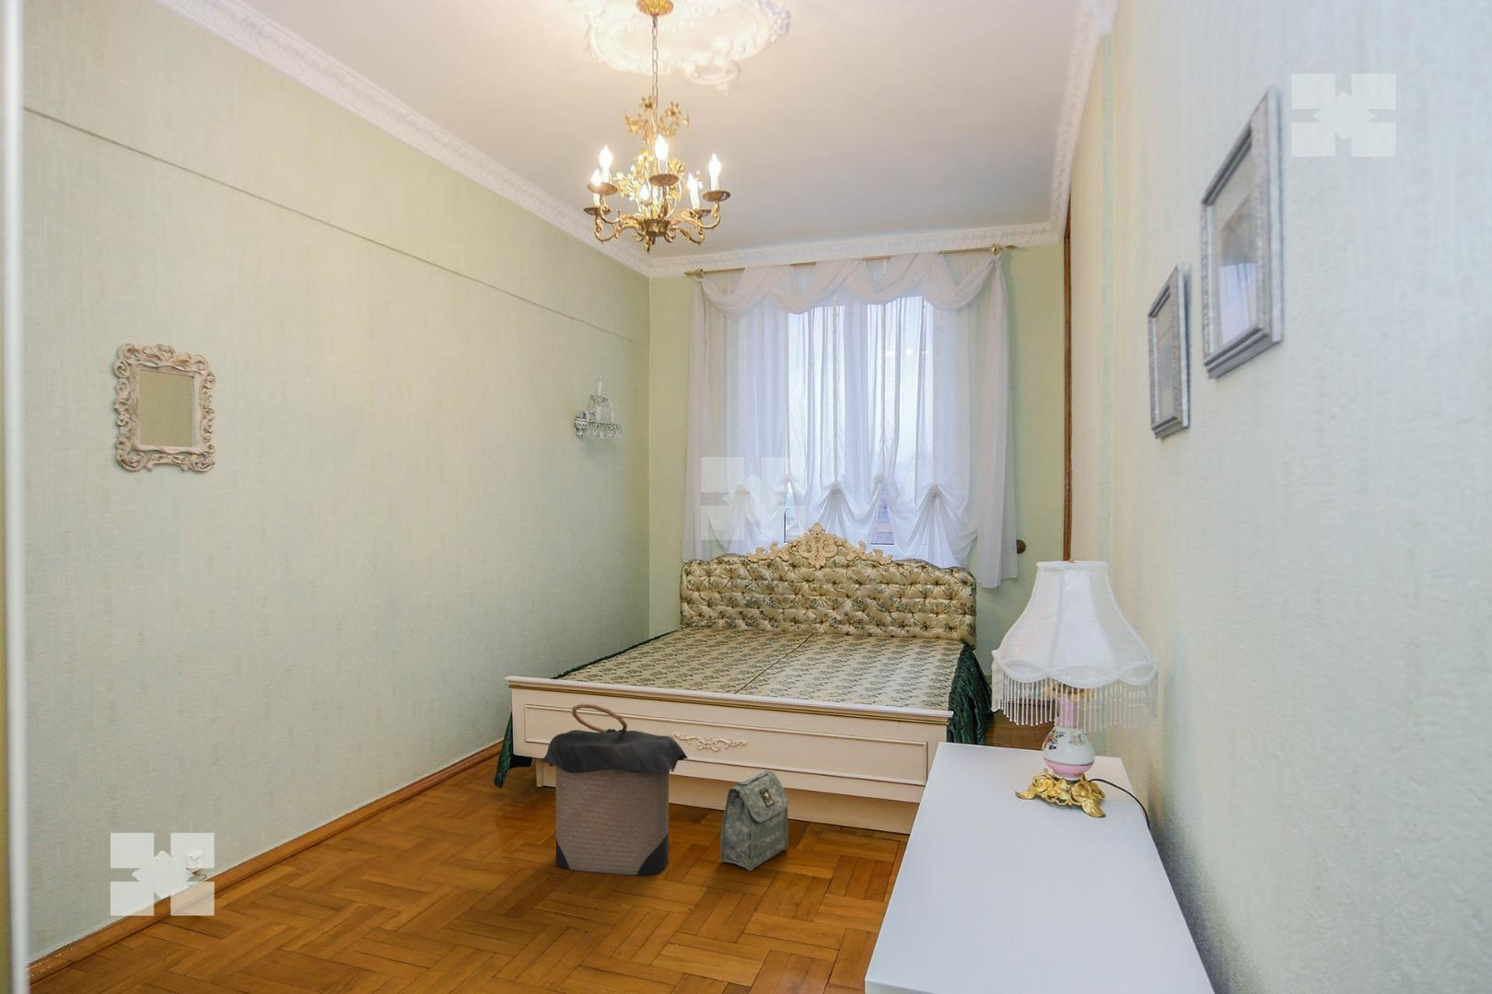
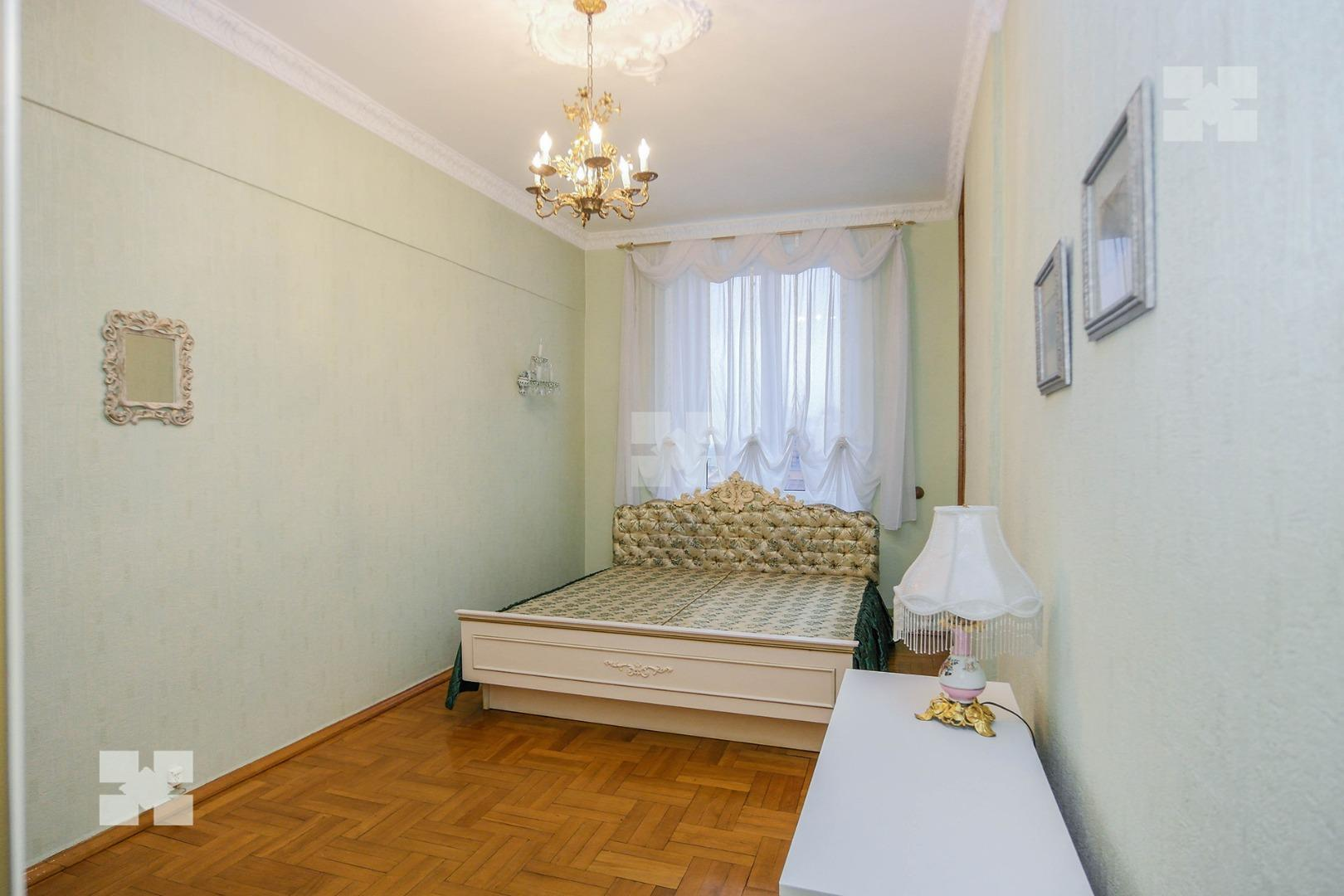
- laundry hamper (615, 780)
- bag (755, 815)
